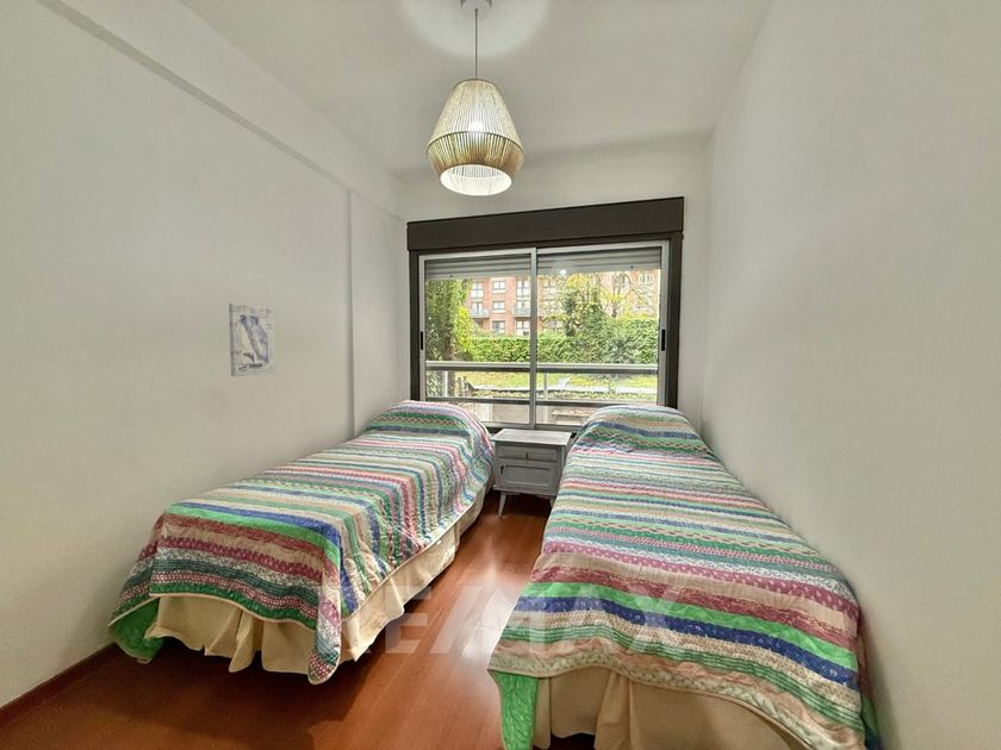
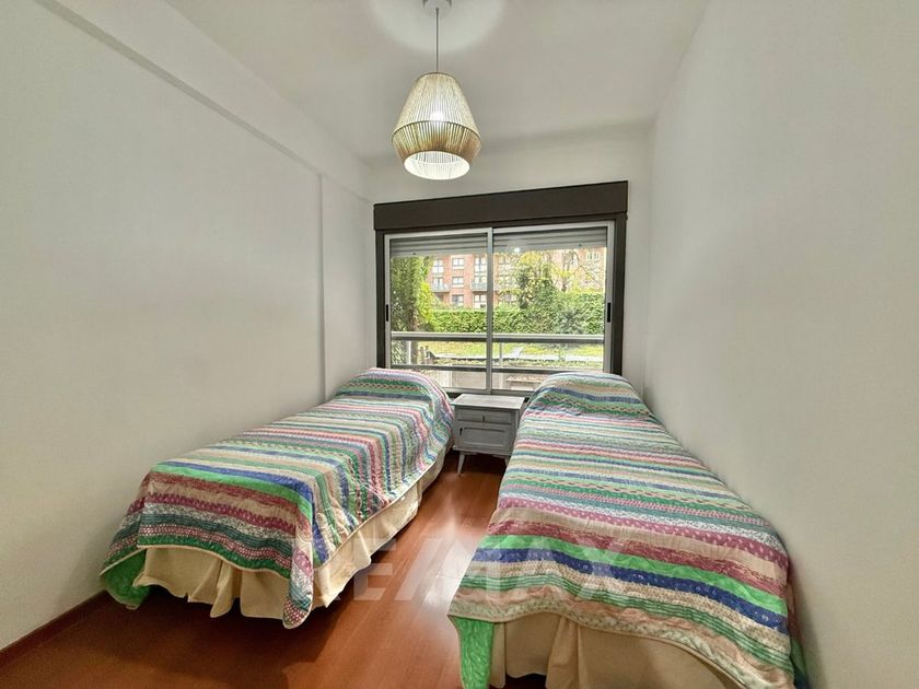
- wall art (253, 340)
